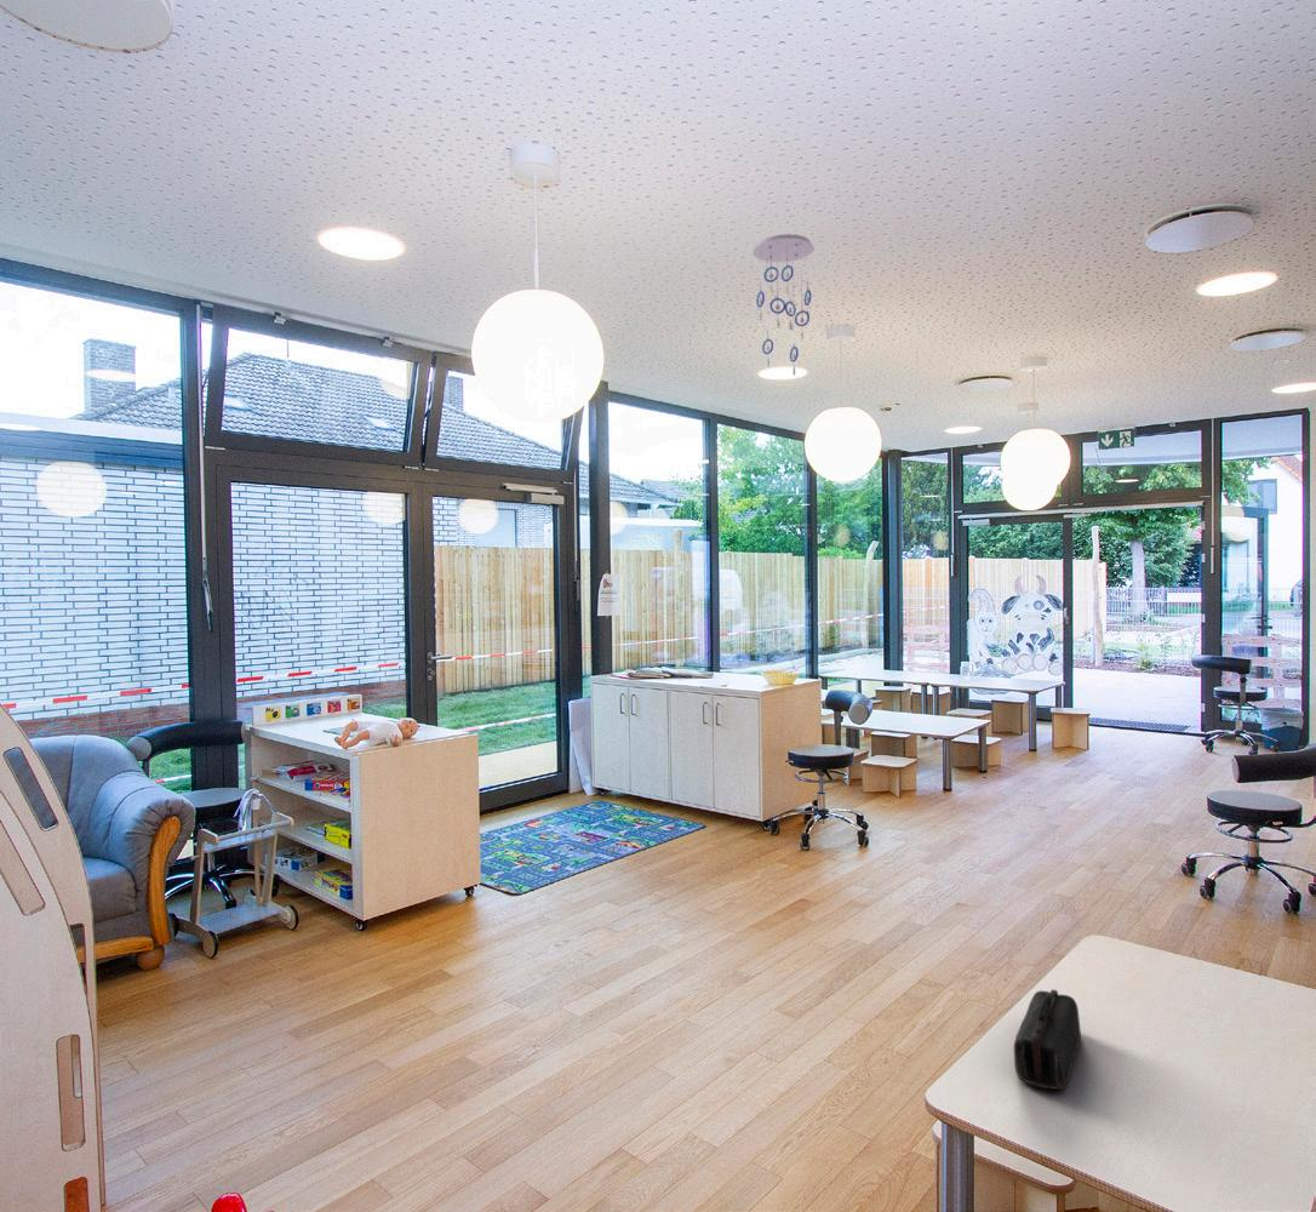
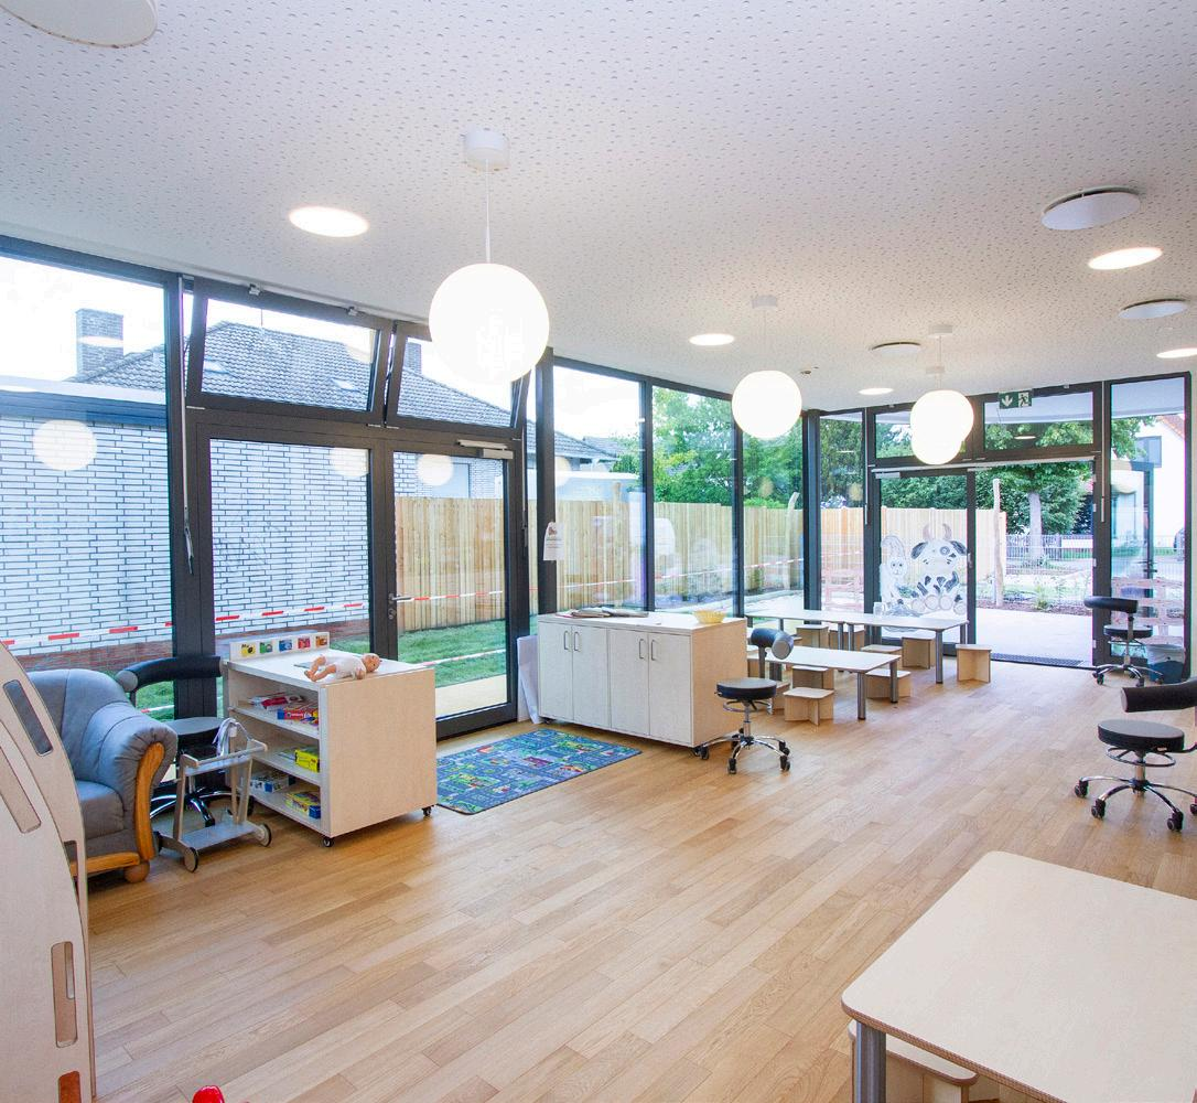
- ceiling mobile (783, 309)
- pencil case (1047, 1023)
